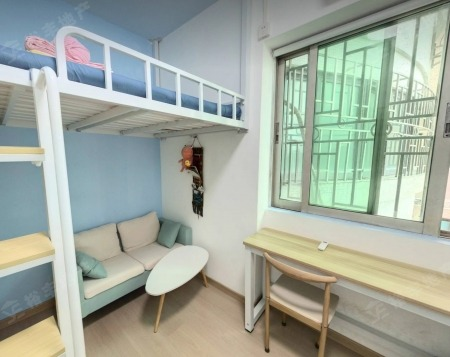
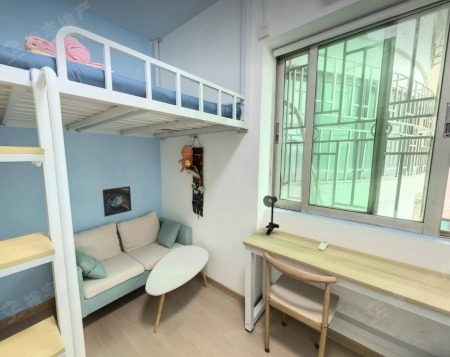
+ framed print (117, 200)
+ desk lamp (271, 214)
